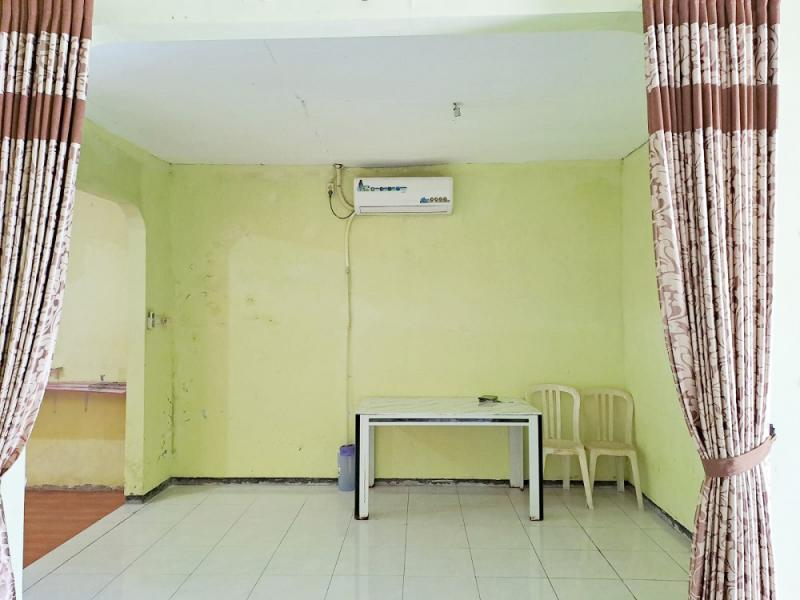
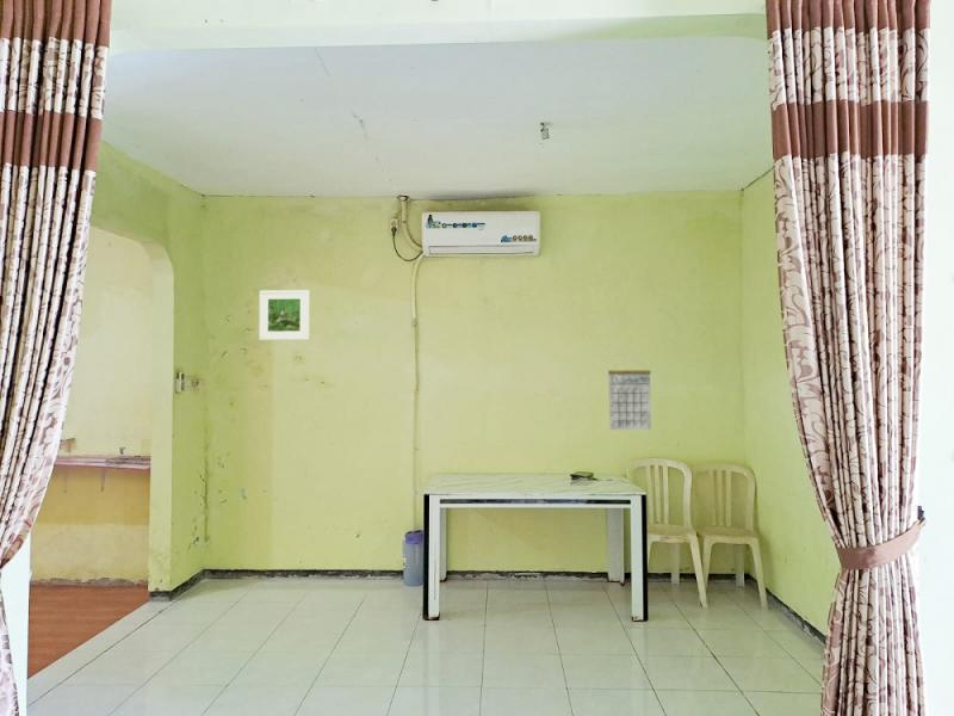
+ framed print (284, 315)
+ calendar (630, 393)
